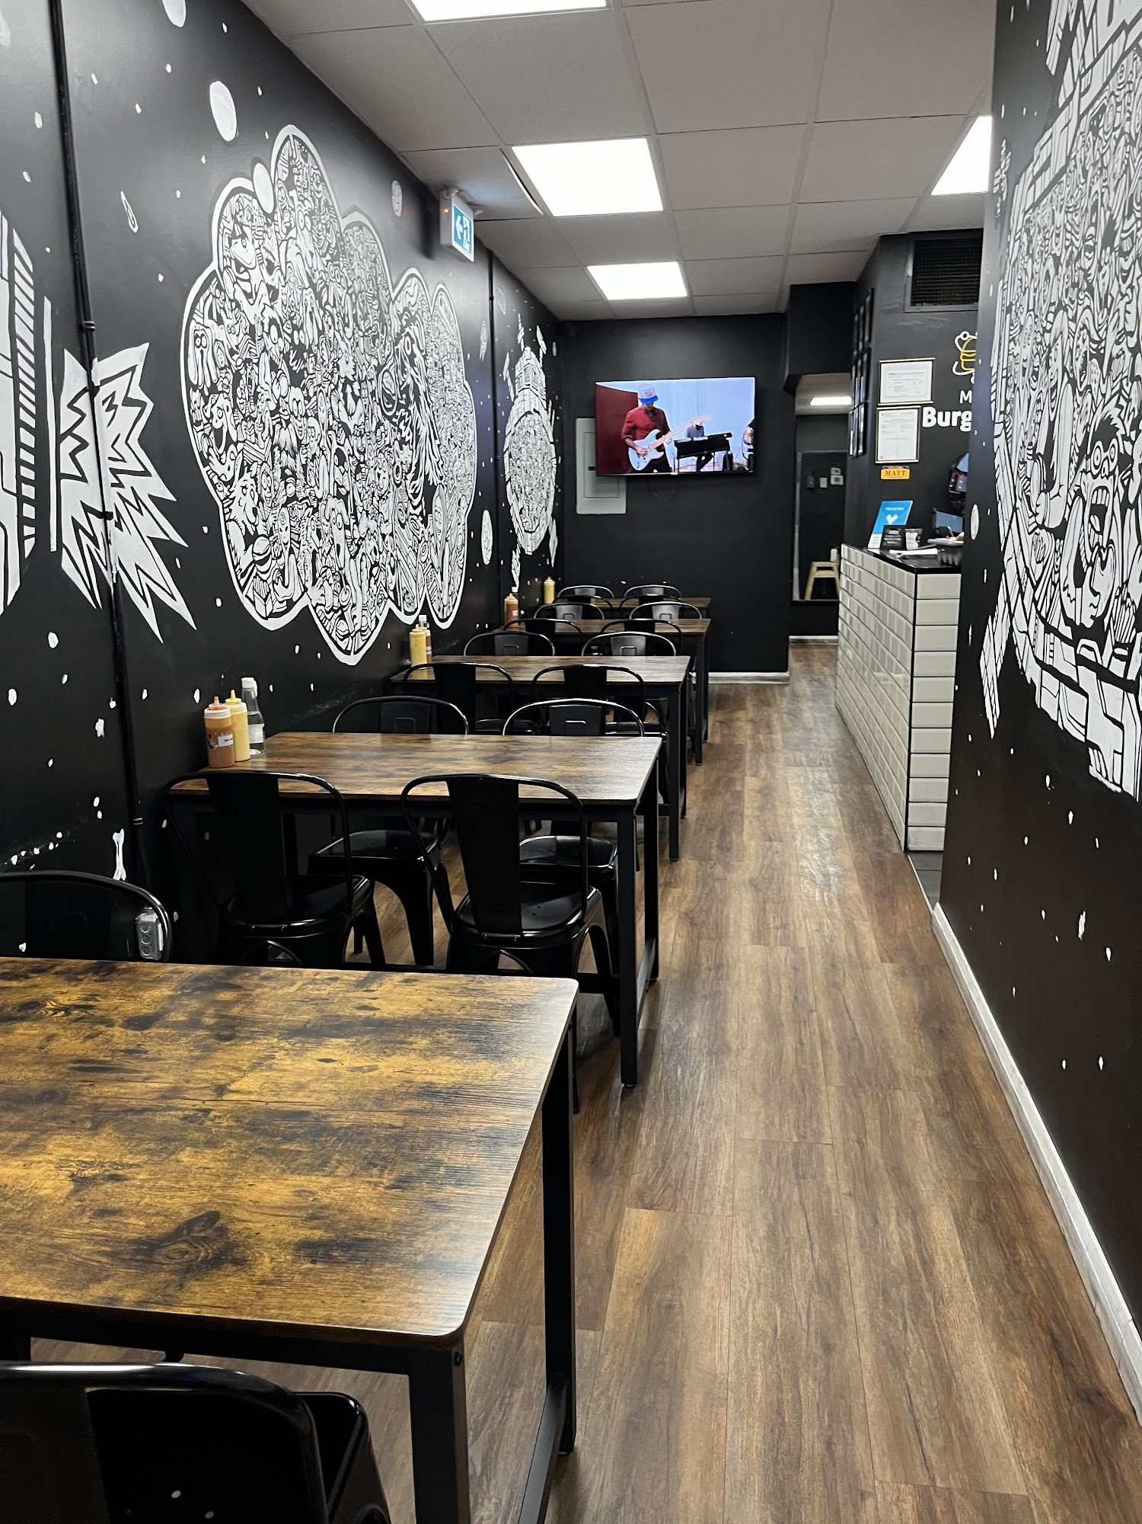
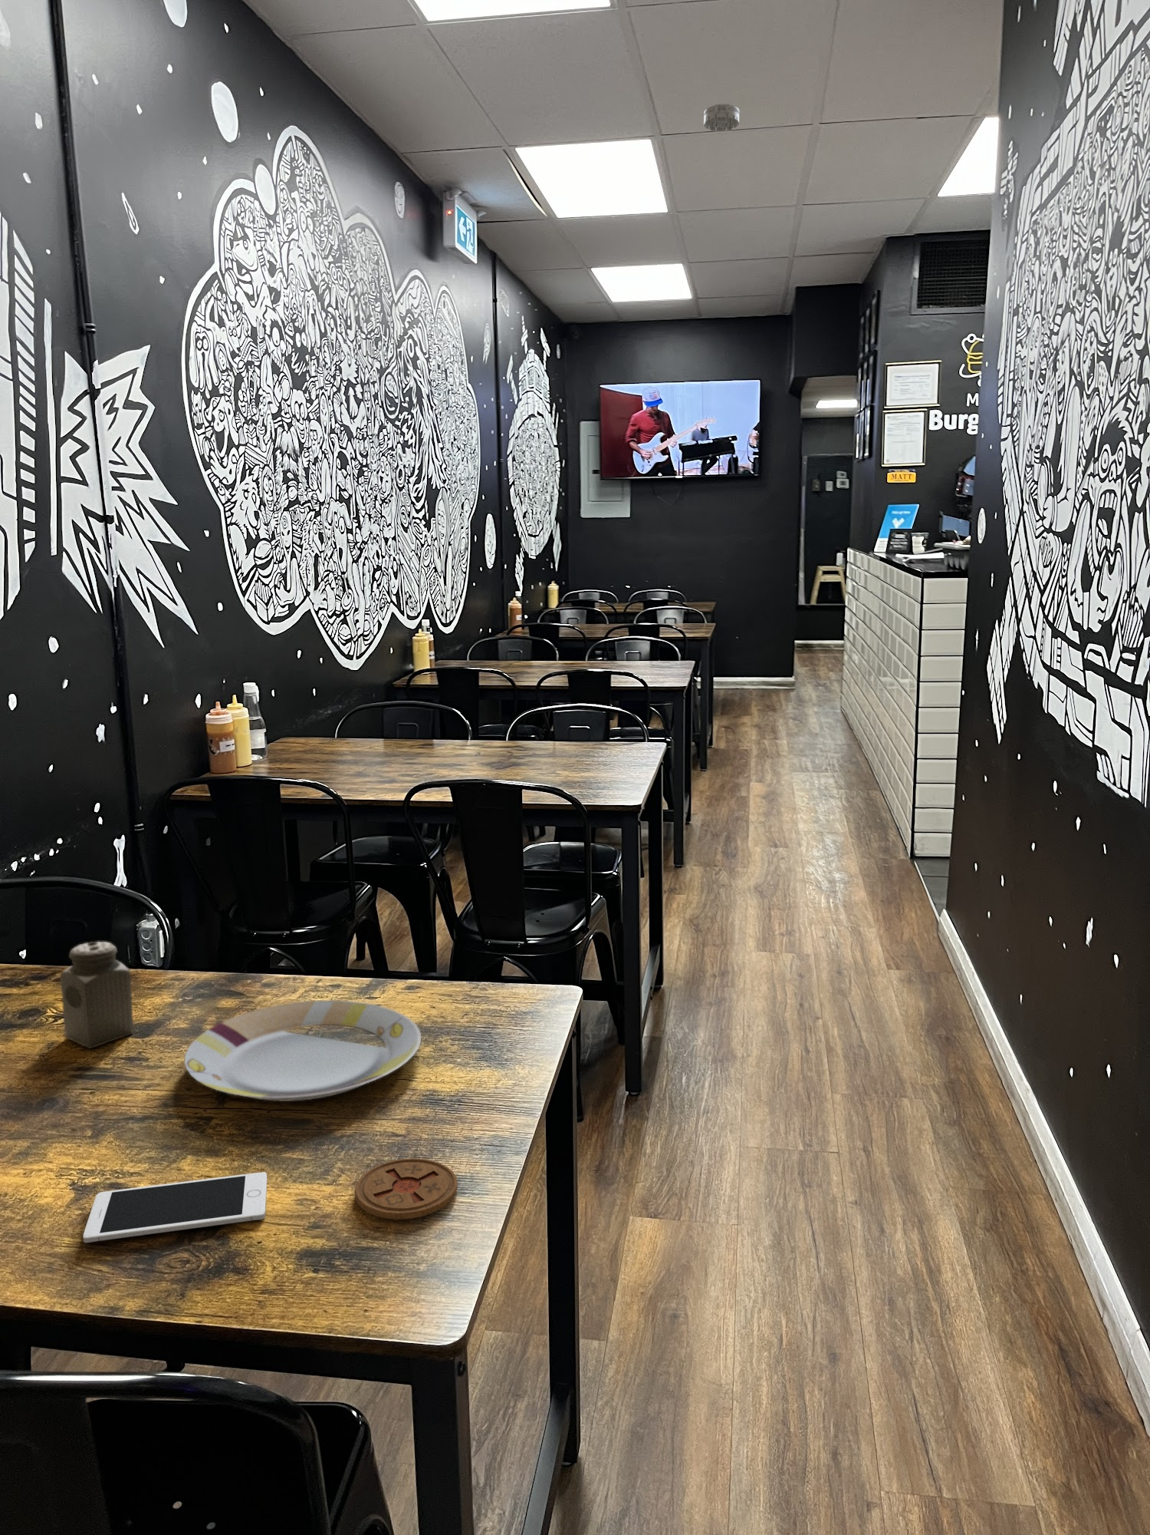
+ smoke detector (721, 117)
+ salt shaker (97, 990)
+ coaster (406, 1187)
+ plate (306, 1053)
+ cell phone (180, 1206)
